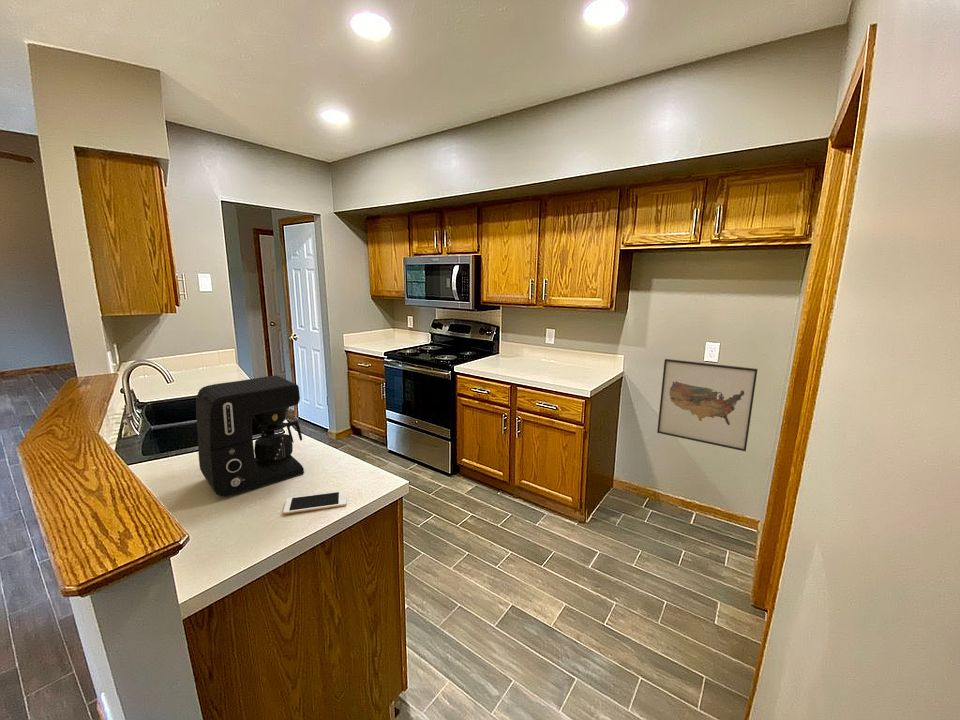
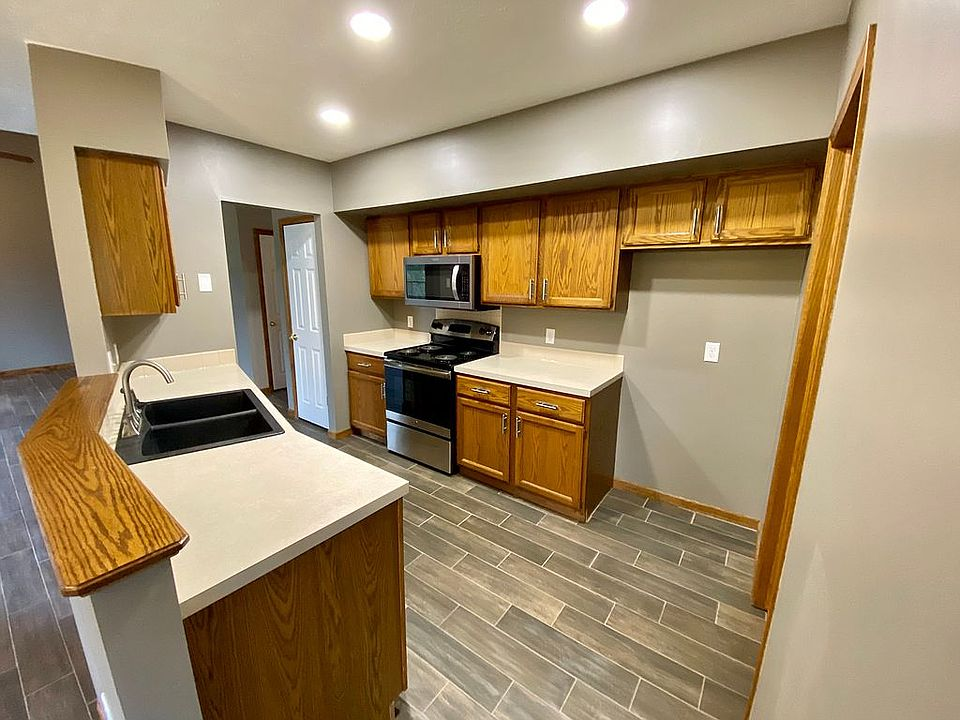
- coffee maker (258, 430)
- cell phone (316, 501)
- wall art (703, 403)
